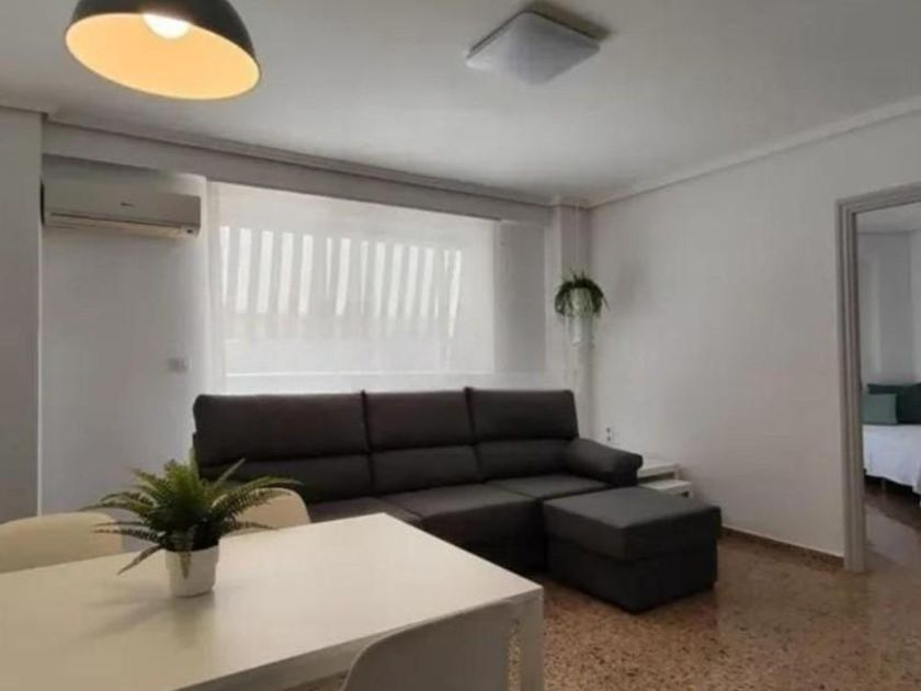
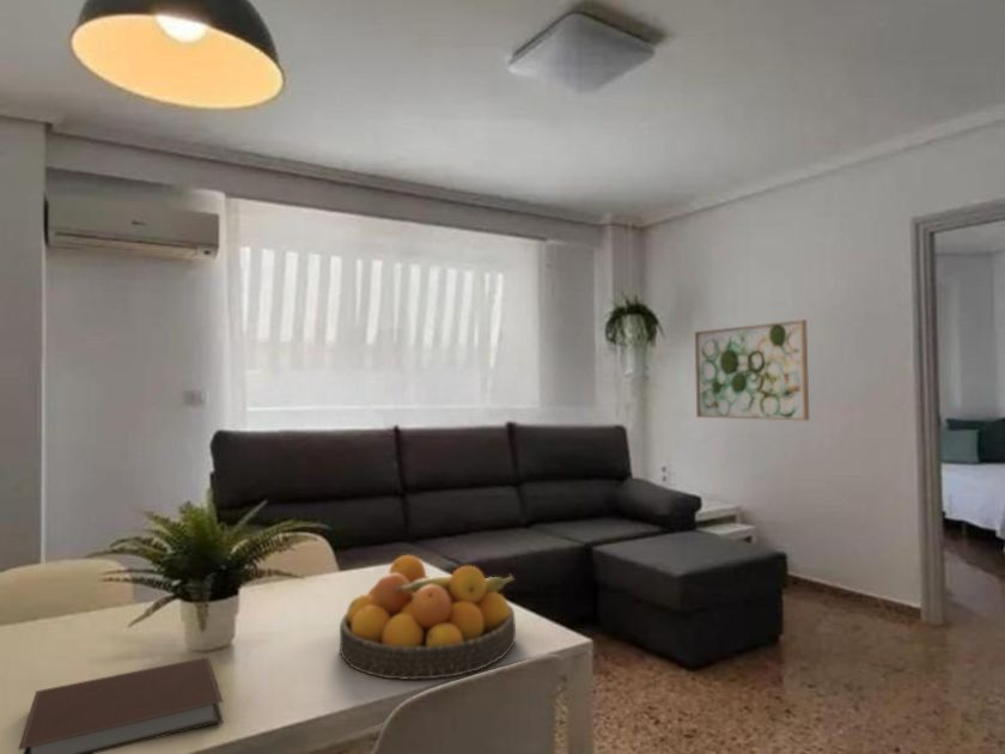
+ wall art (745, 372)
+ notebook (127, 705)
+ fruit bowl (428, 603)
